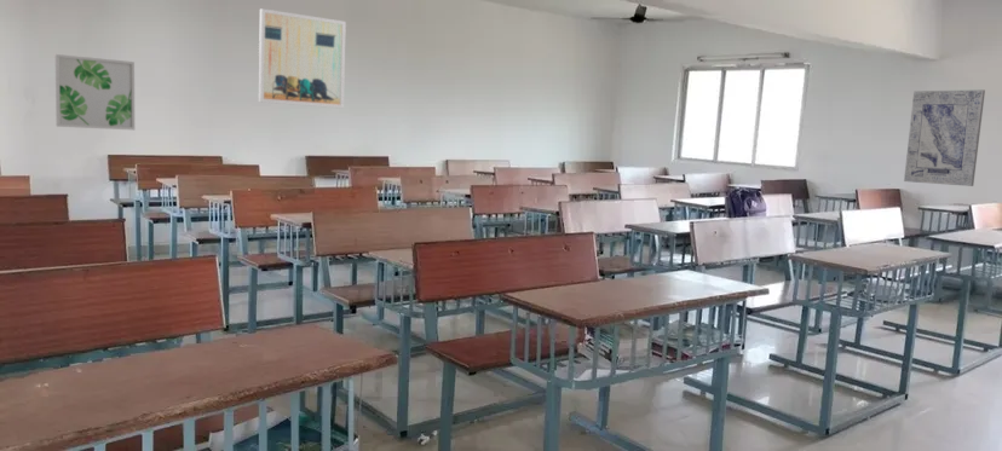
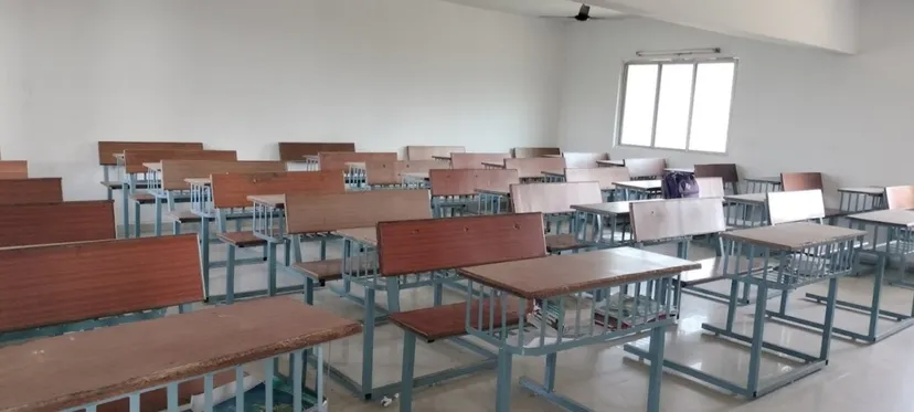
- wall art (943, 137)
- wall art (96, 93)
- wall art (303, 60)
